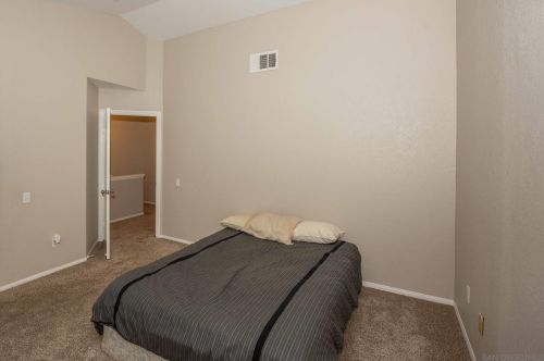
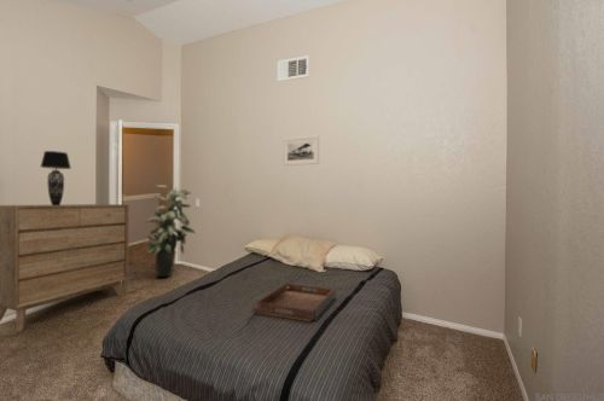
+ table lamp (56, 178)
+ indoor plant (167, 229)
+ dresser (66, 256)
+ serving tray (297, 300)
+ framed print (300, 151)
